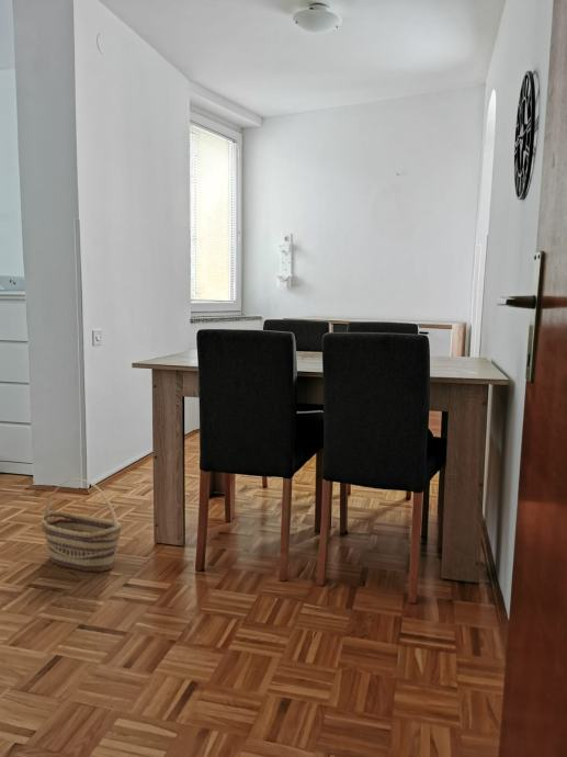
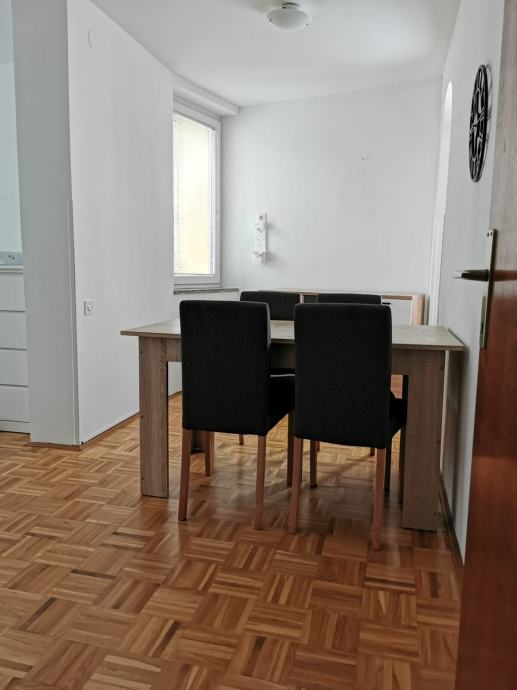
- basket (80, 520)
